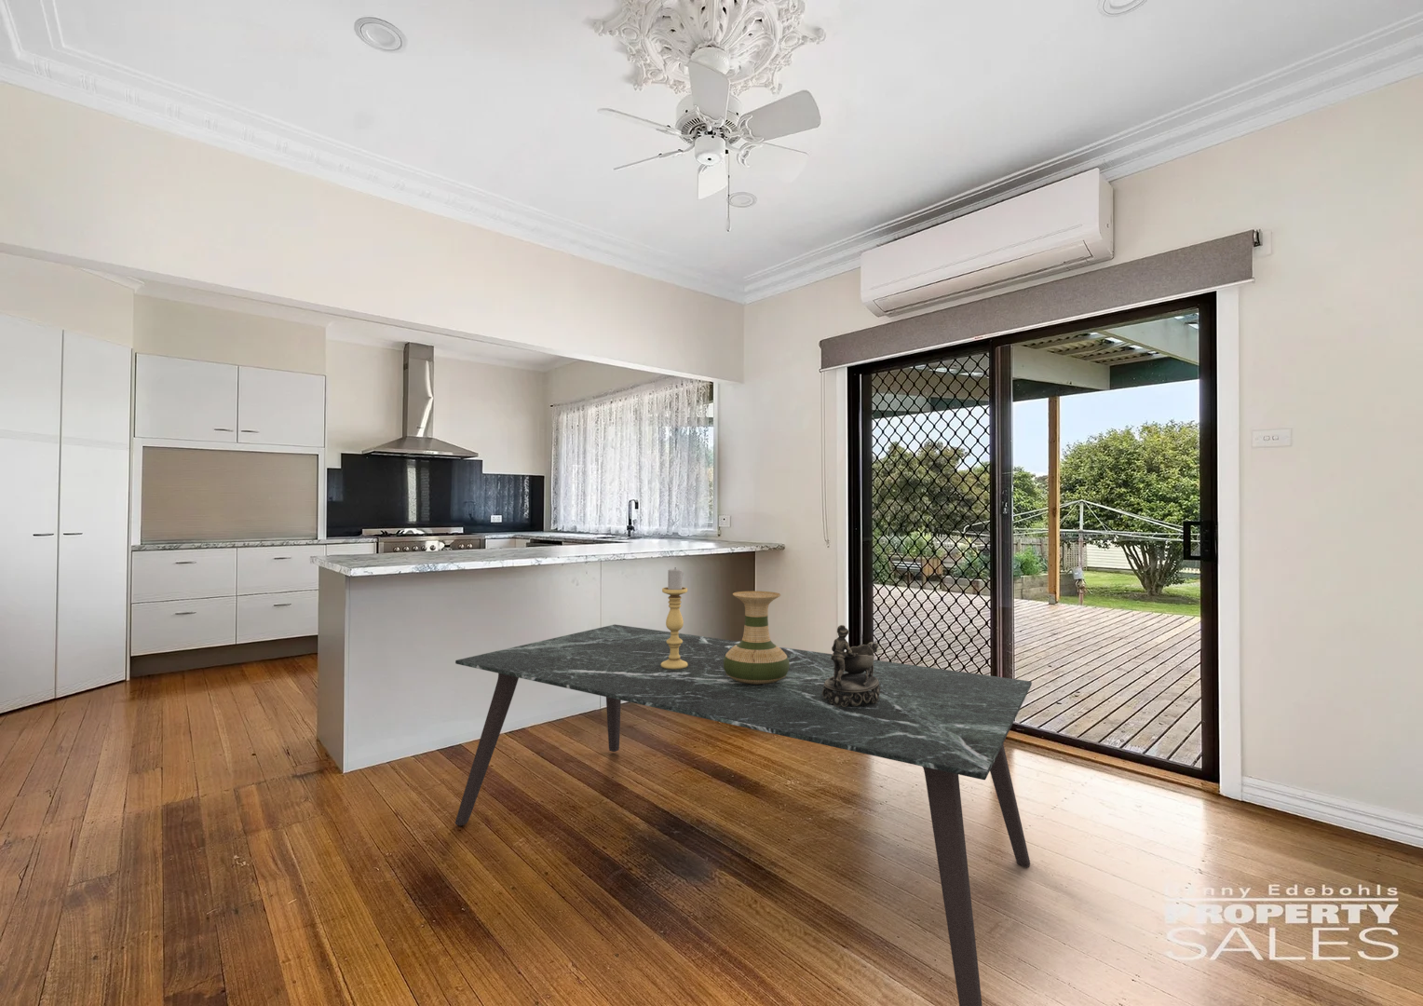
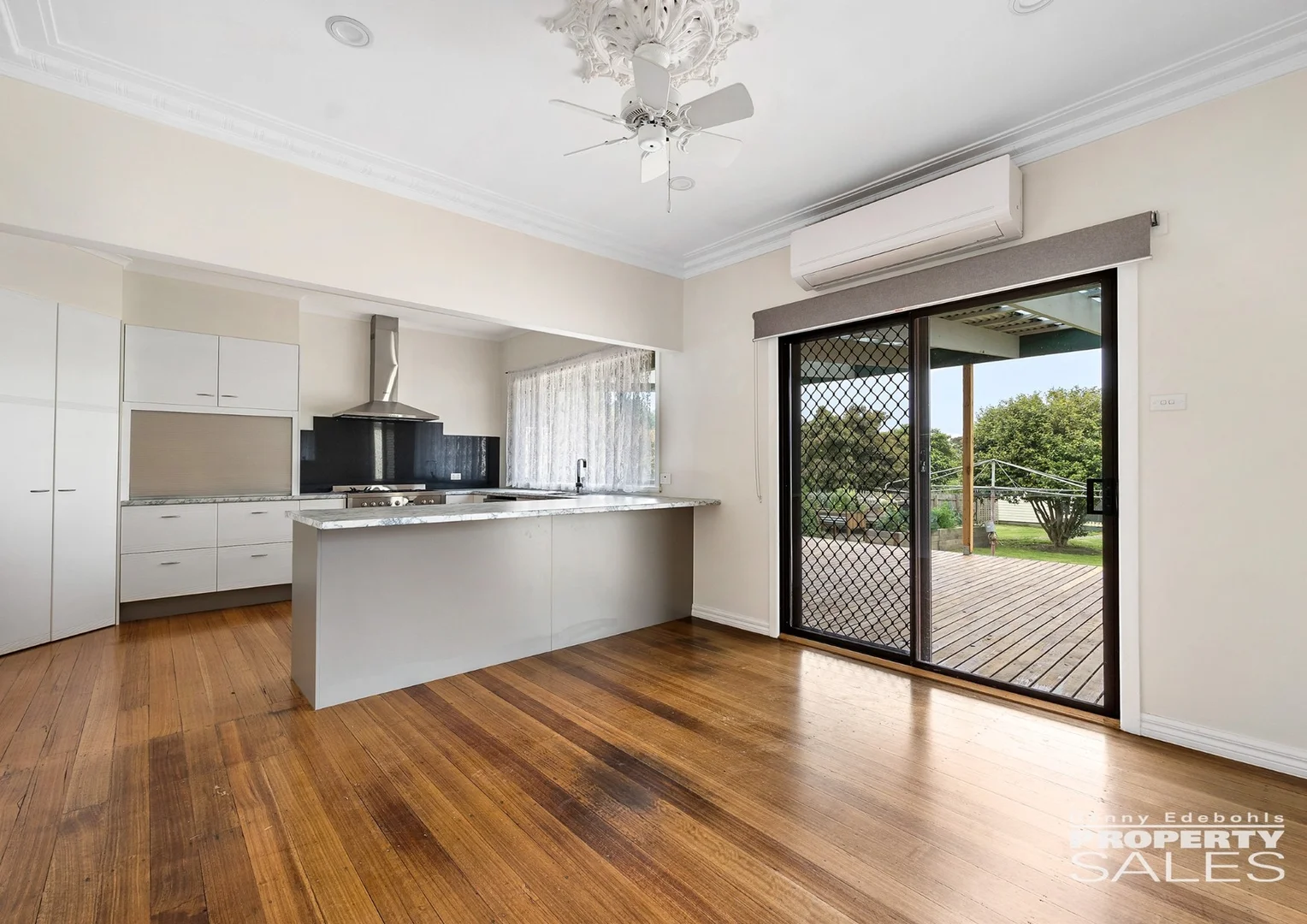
- vase (757, 636)
- dining table (735, 725)
- decorative bowl (854, 658)
- candle holder (674, 616)
